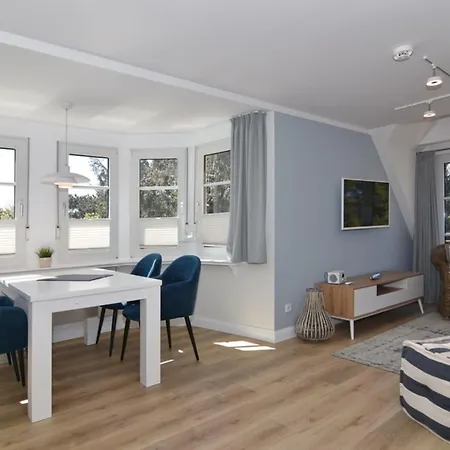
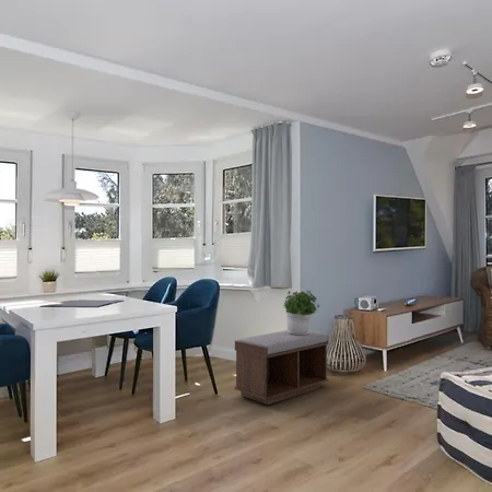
+ potted plant (298, 312)
+ bench (283, 363)
